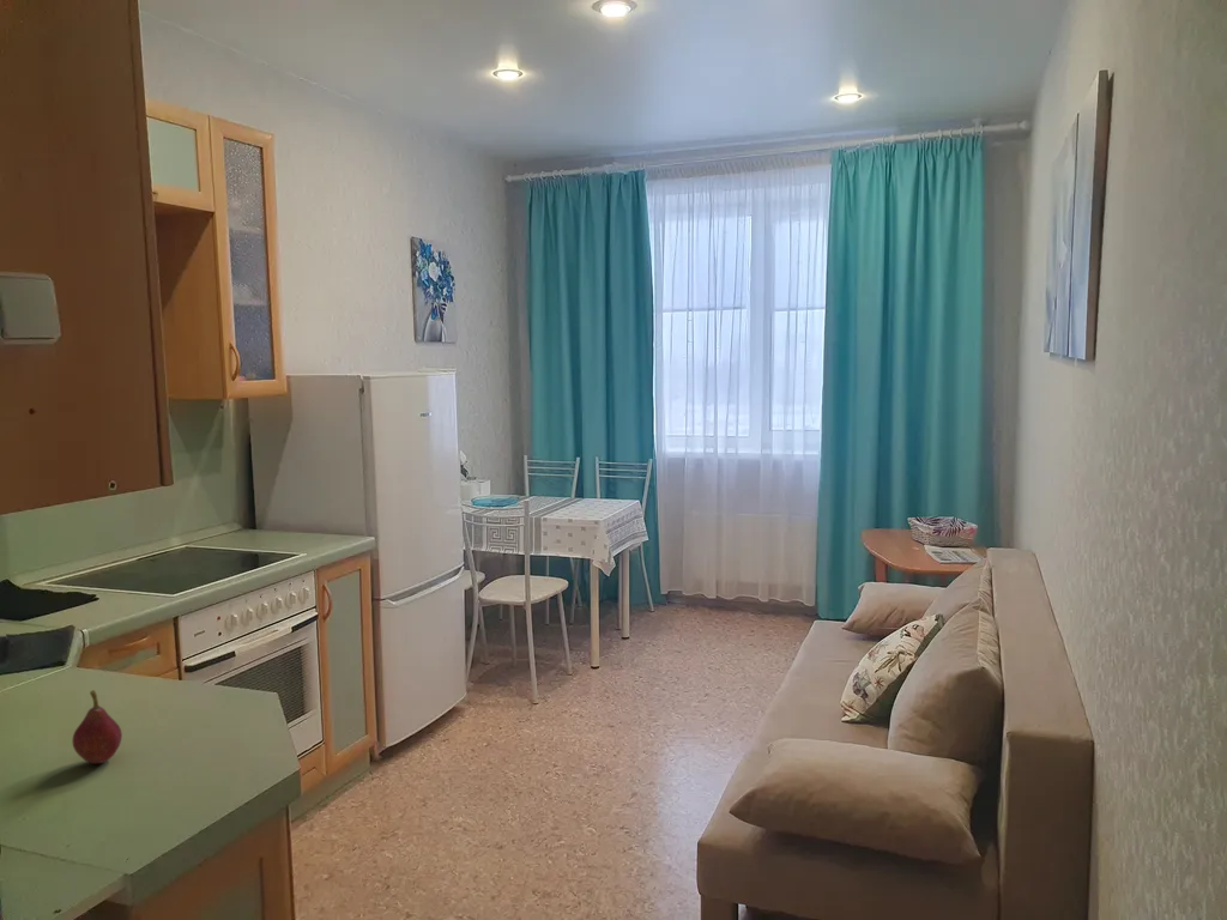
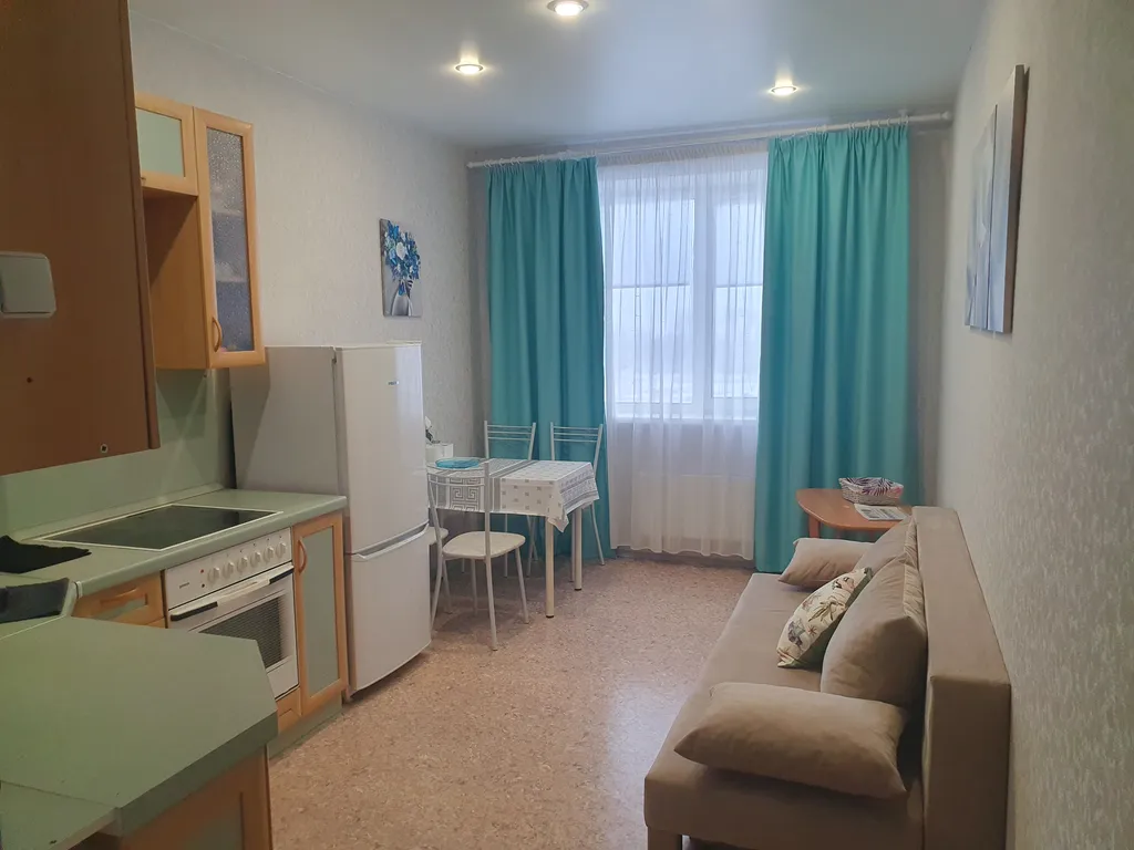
- fruit (96, 724)
